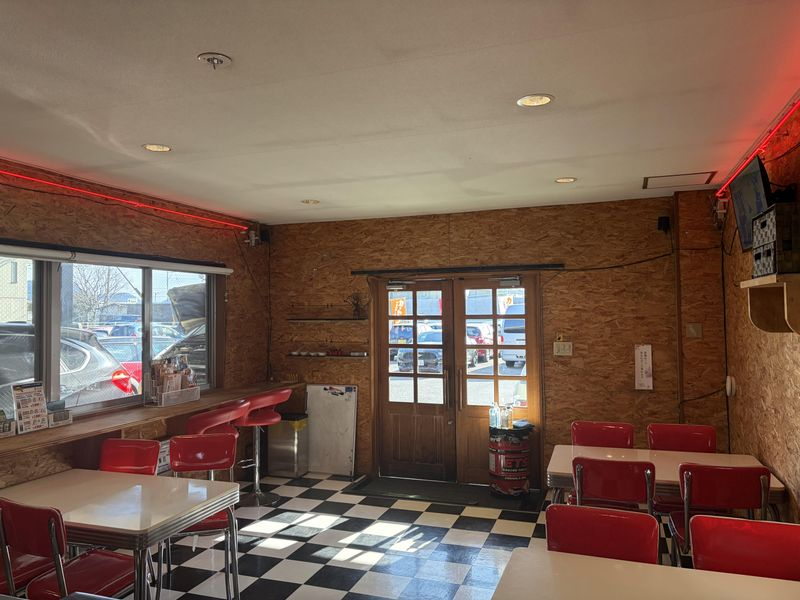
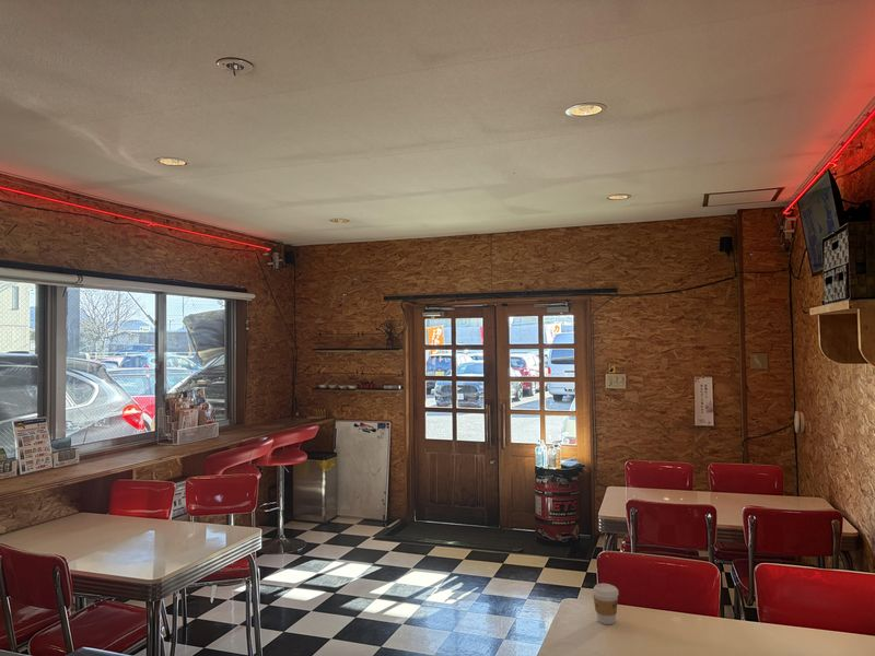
+ coffee cup (606, 604)
